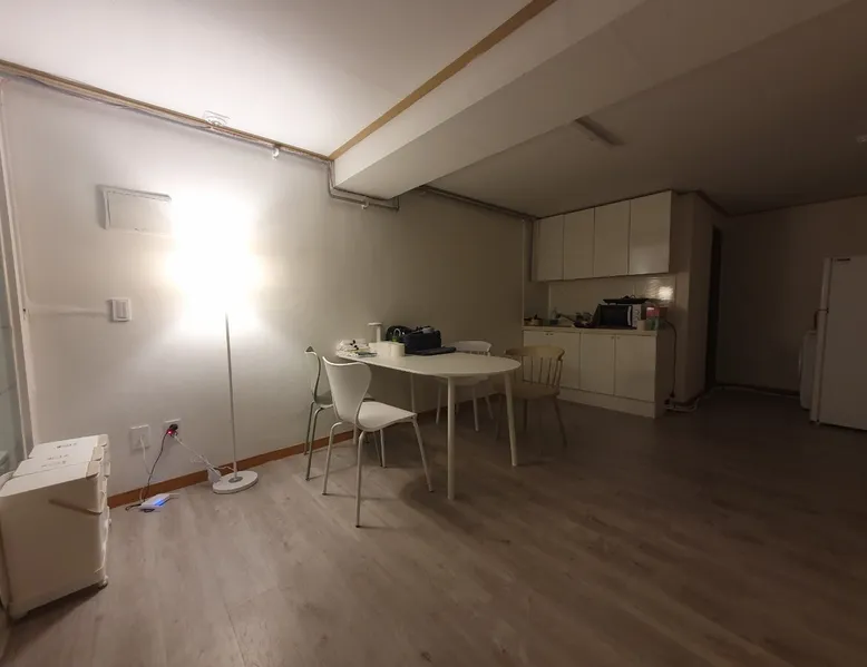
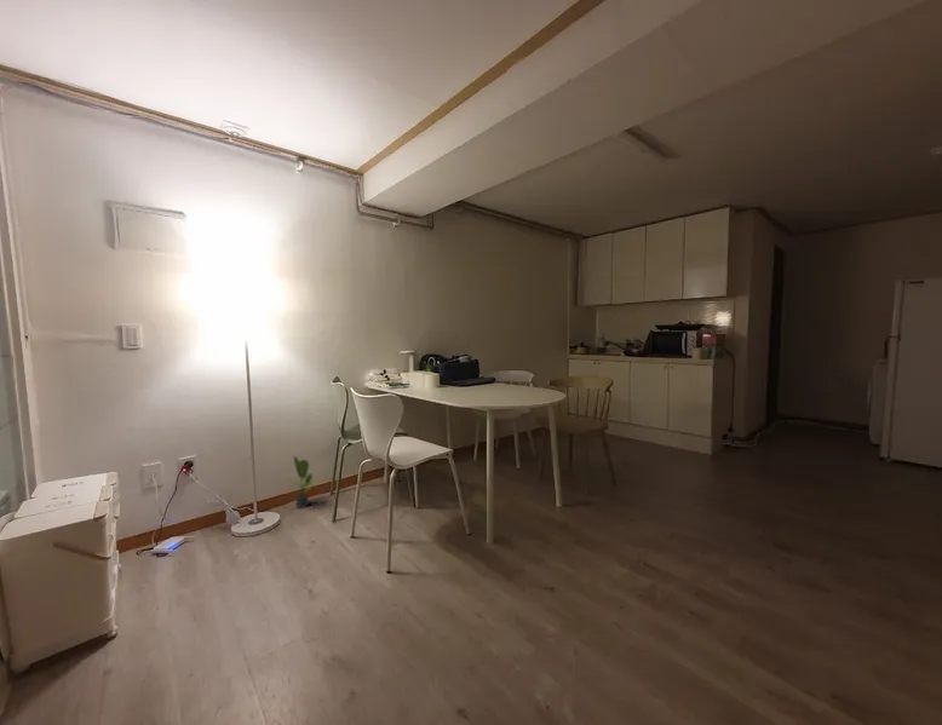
+ potted plant (303, 481)
